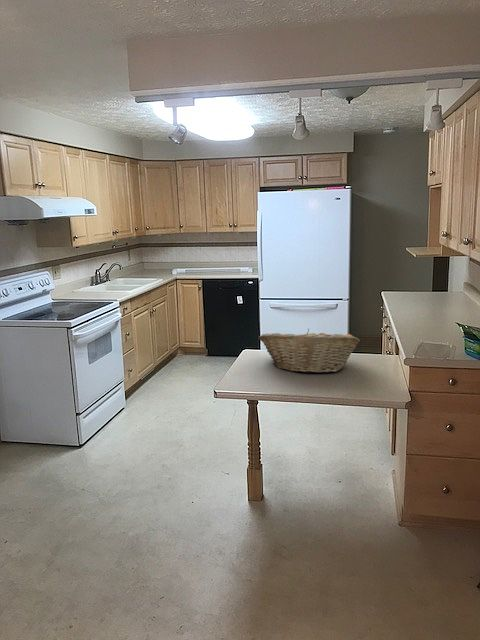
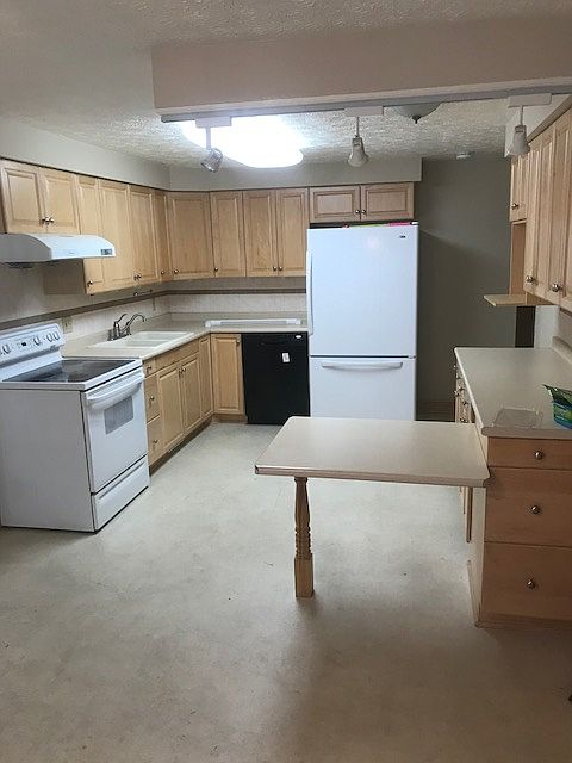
- fruit basket (308, 346)
